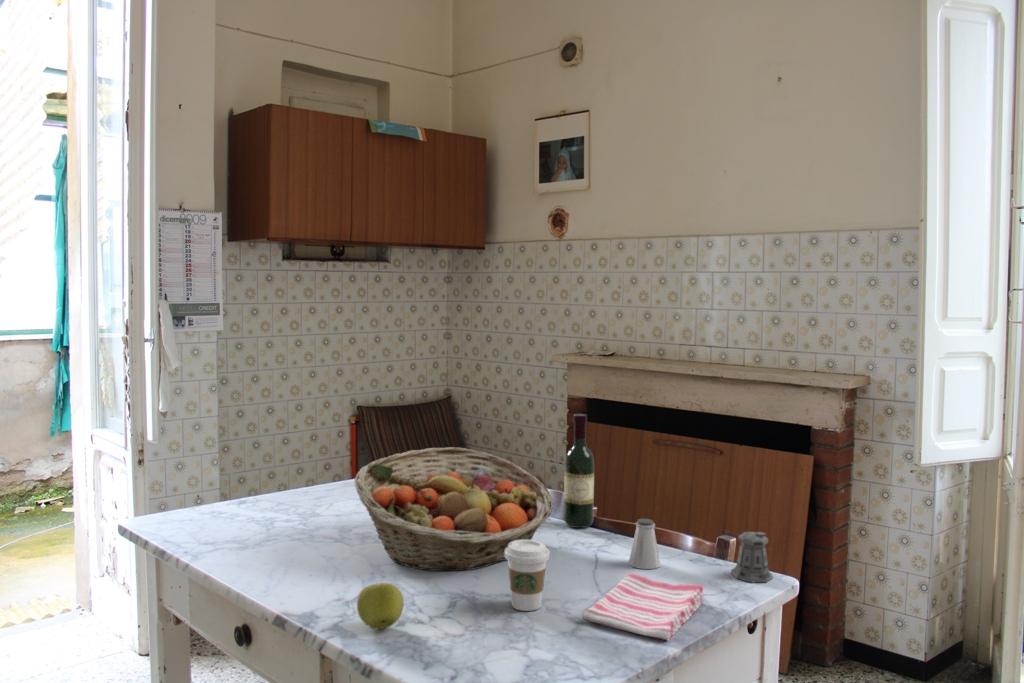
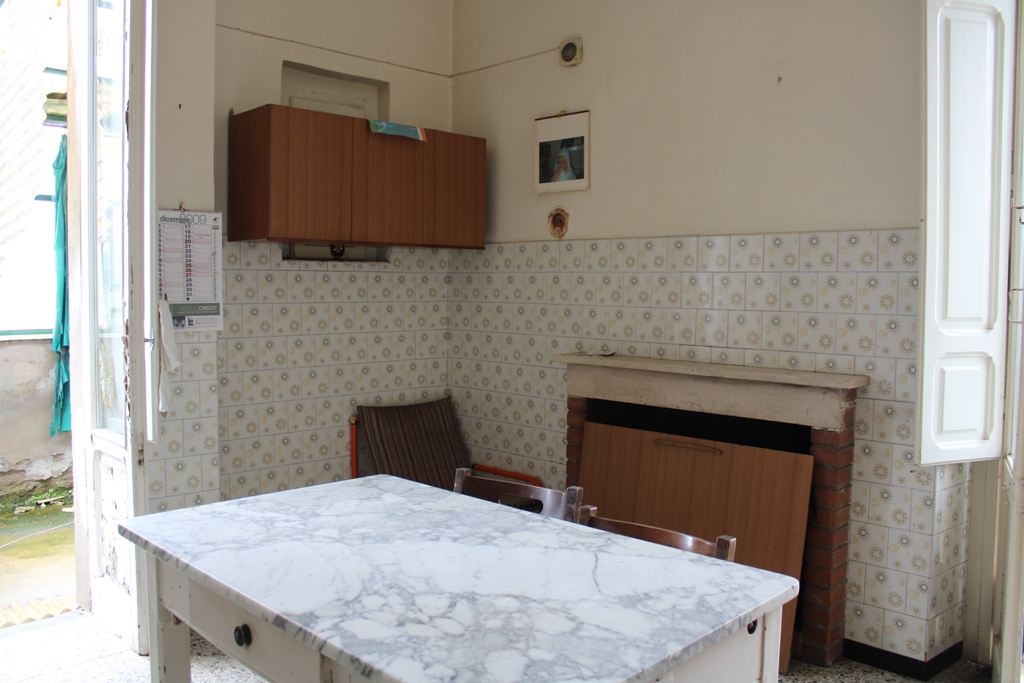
- dish towel (645, 602)
- coffee cup (526, 575)
- wine bottle (579, 470)
- fruit basket (455, 505)
- saltshaker (644, 542)
- apple (380, 604)
- pepper shaker (749, 552)
